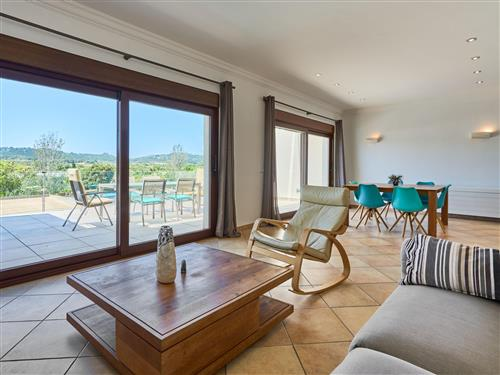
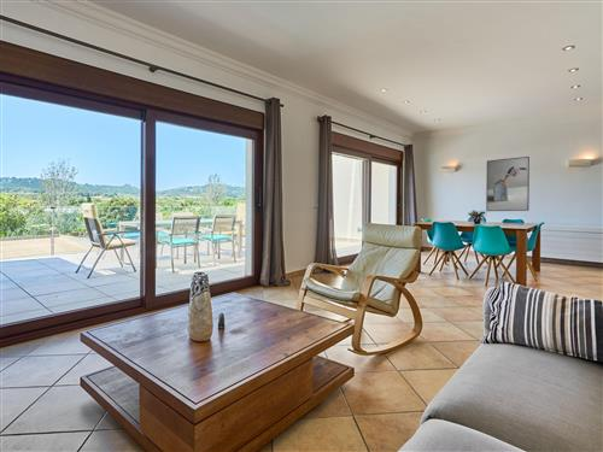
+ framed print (507, 184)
